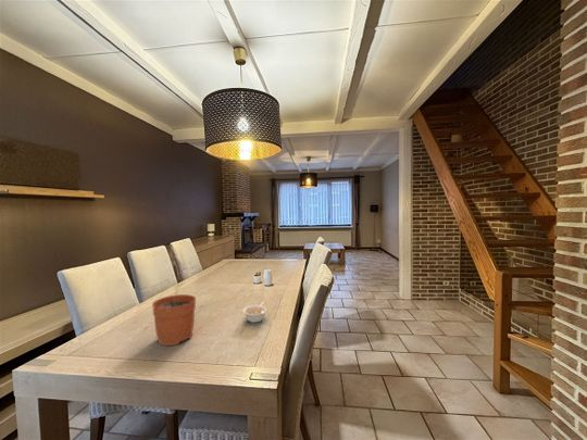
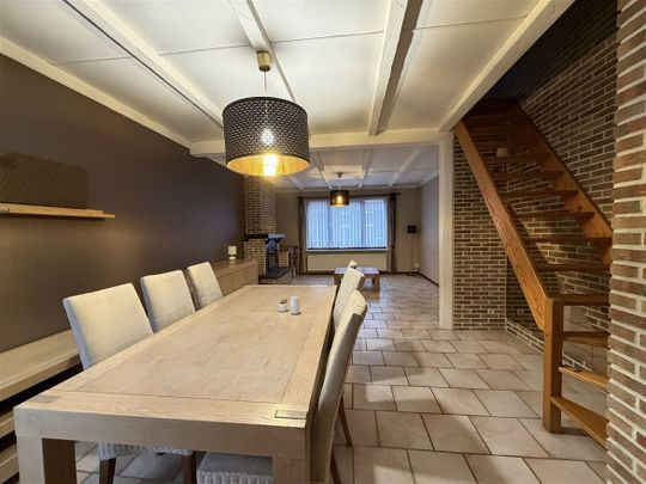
- legume (254, 313)
- plant pot (174, 310)
